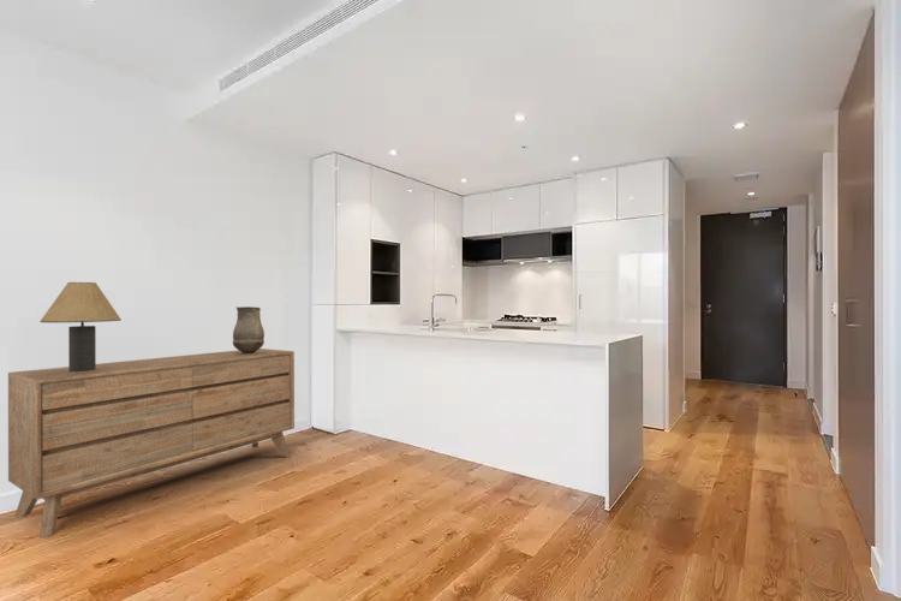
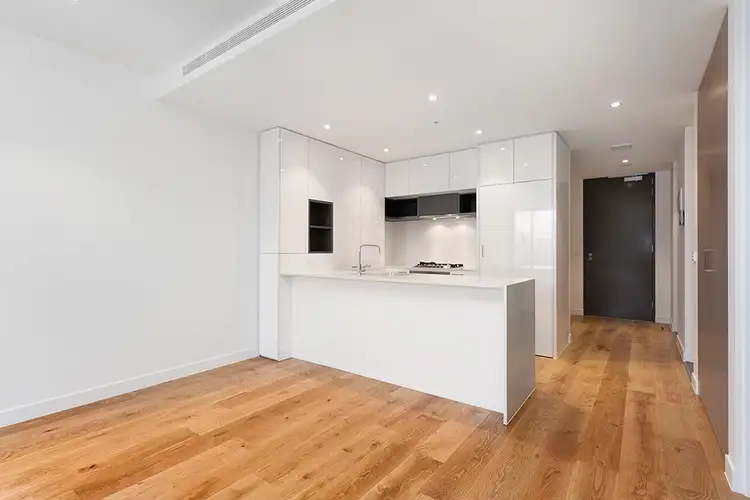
- dresser (175, 419)
- vase (247, 329)
- table lamp (82, 326)
